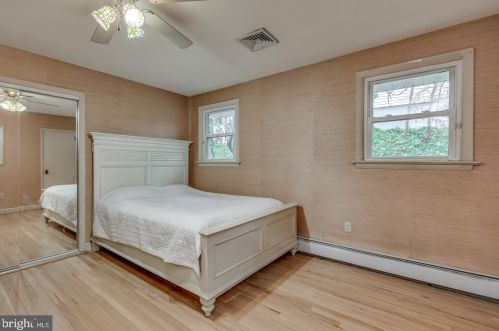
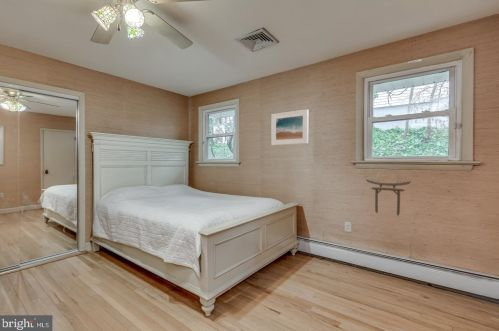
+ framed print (289, 128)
+ torii gate (387, 189)
